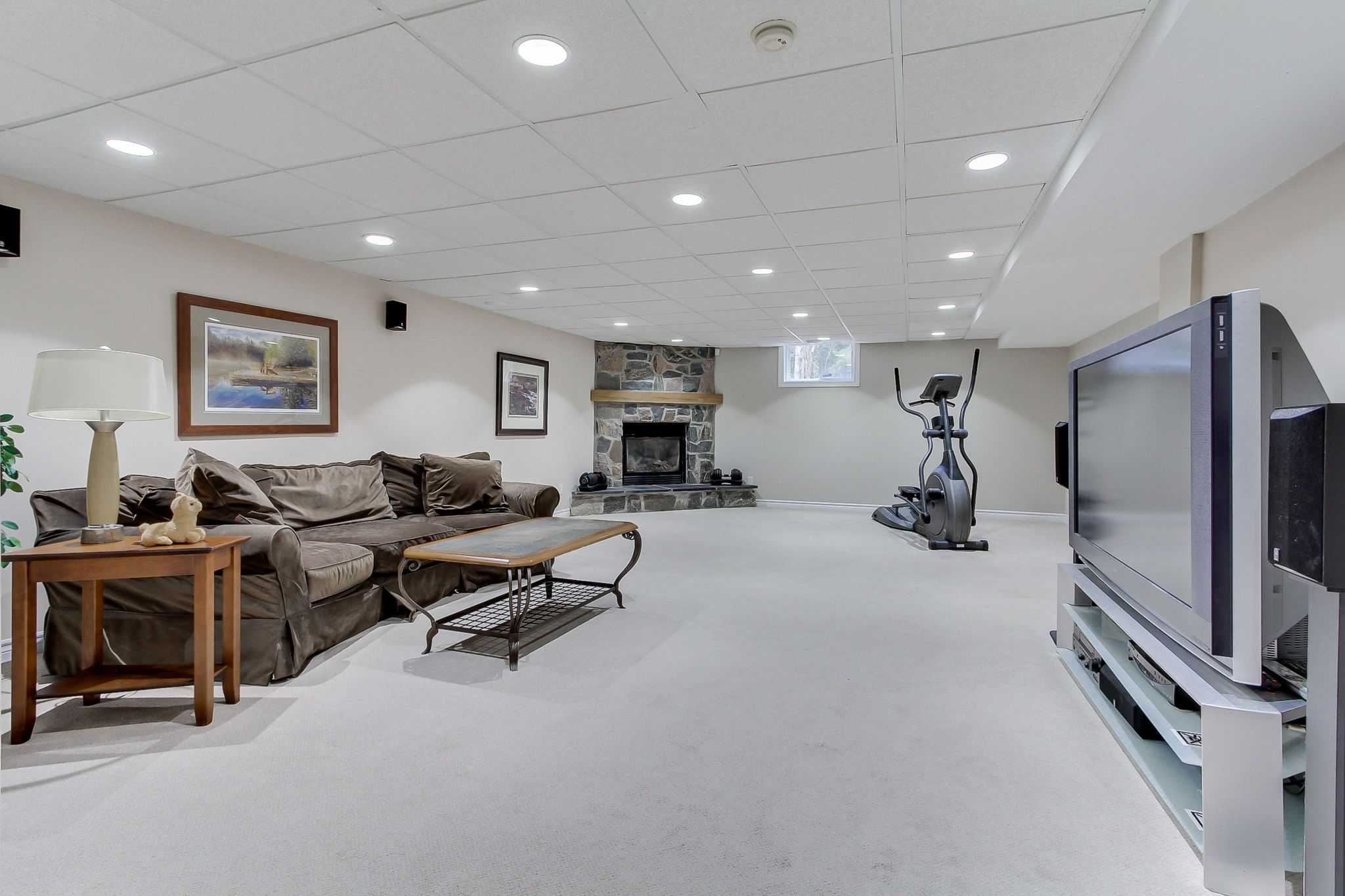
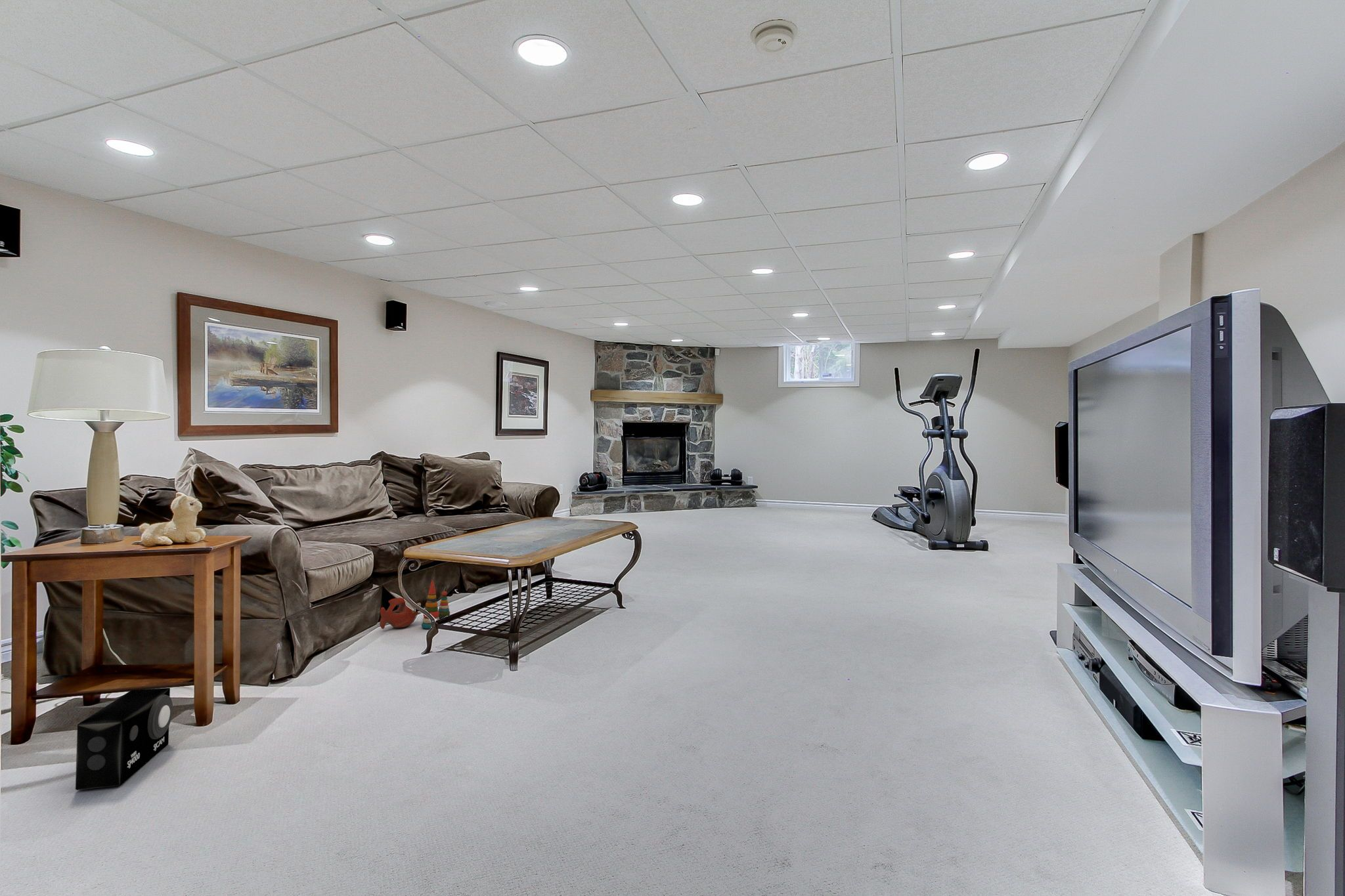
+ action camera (129, 735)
+ stacking toy (417, 603)
